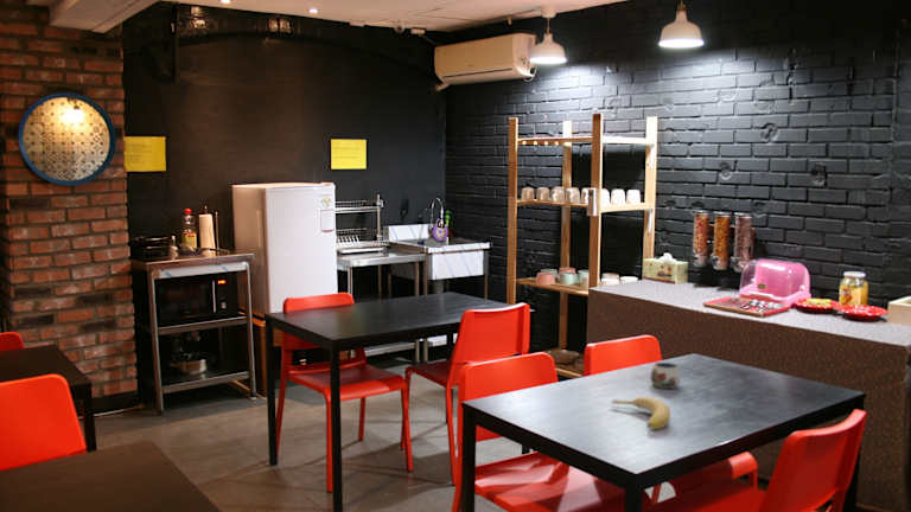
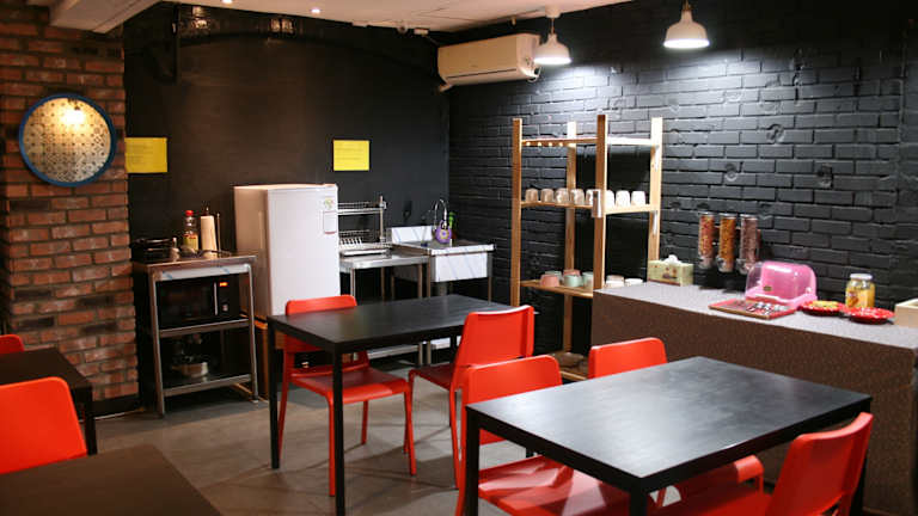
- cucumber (641, 407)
- mug (667, 375)
